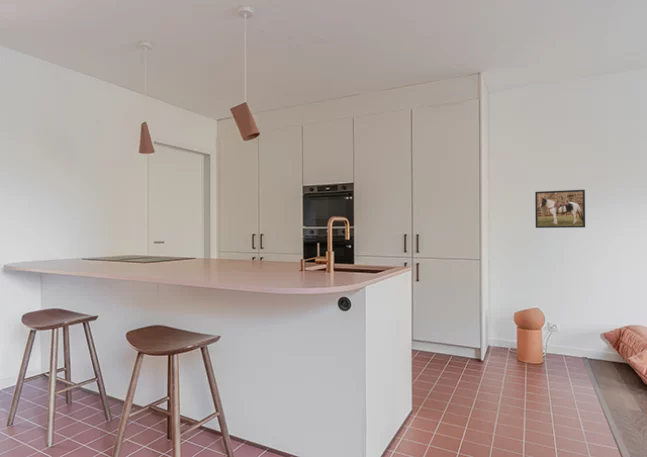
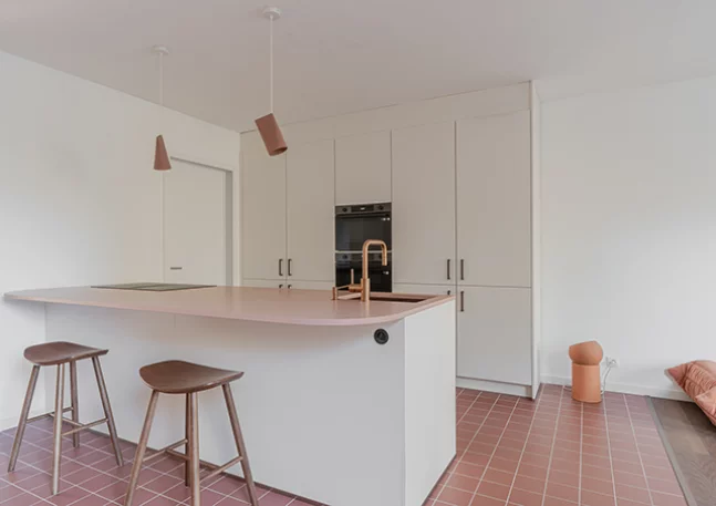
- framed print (559, 209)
